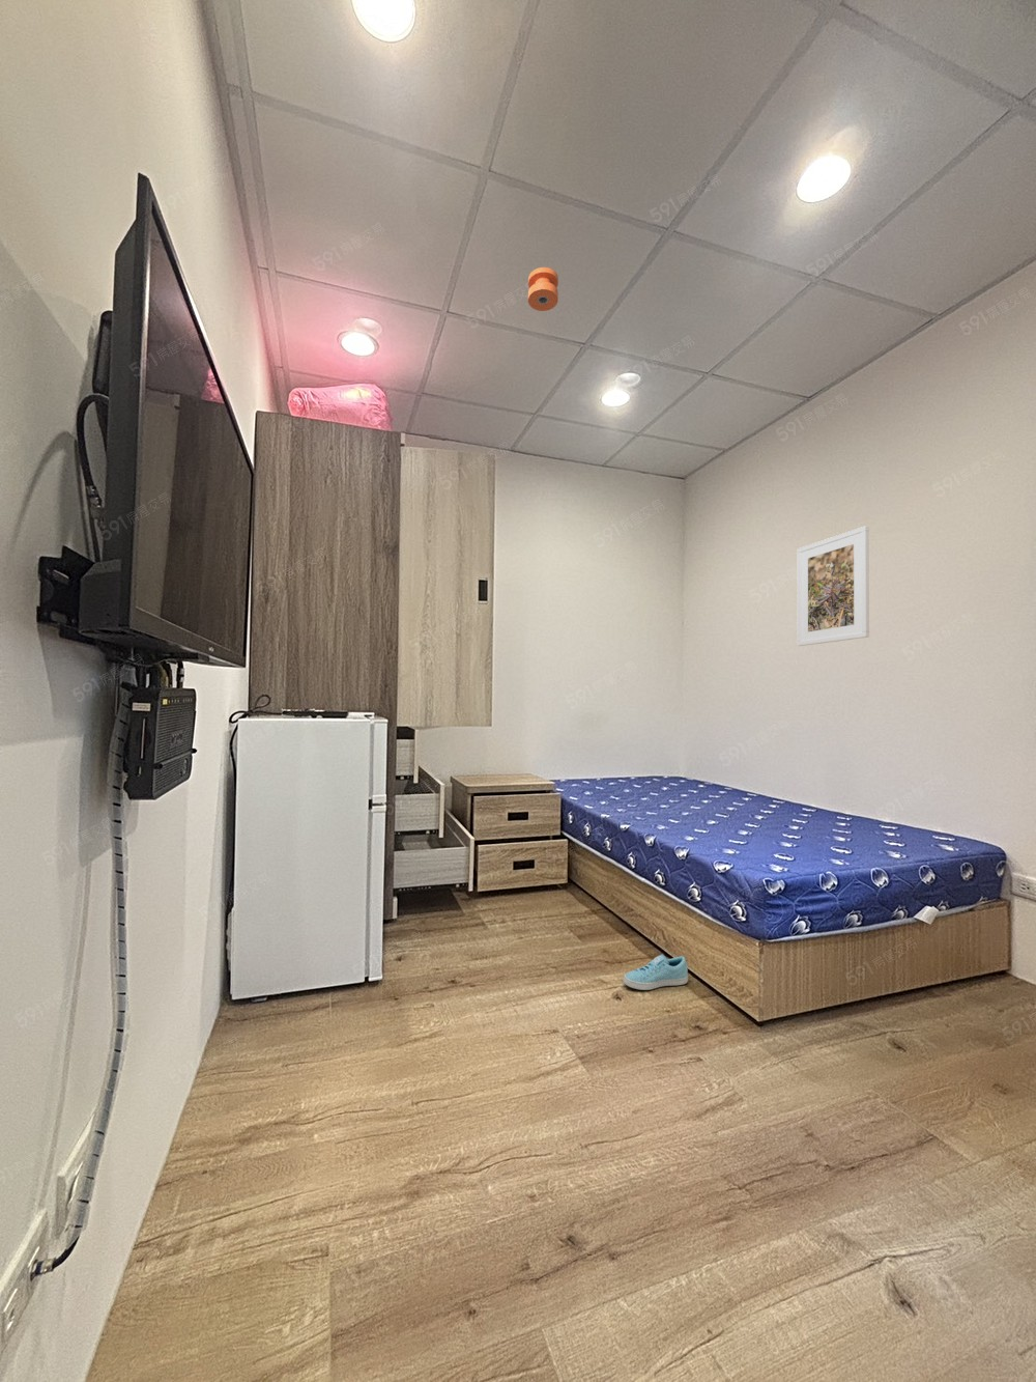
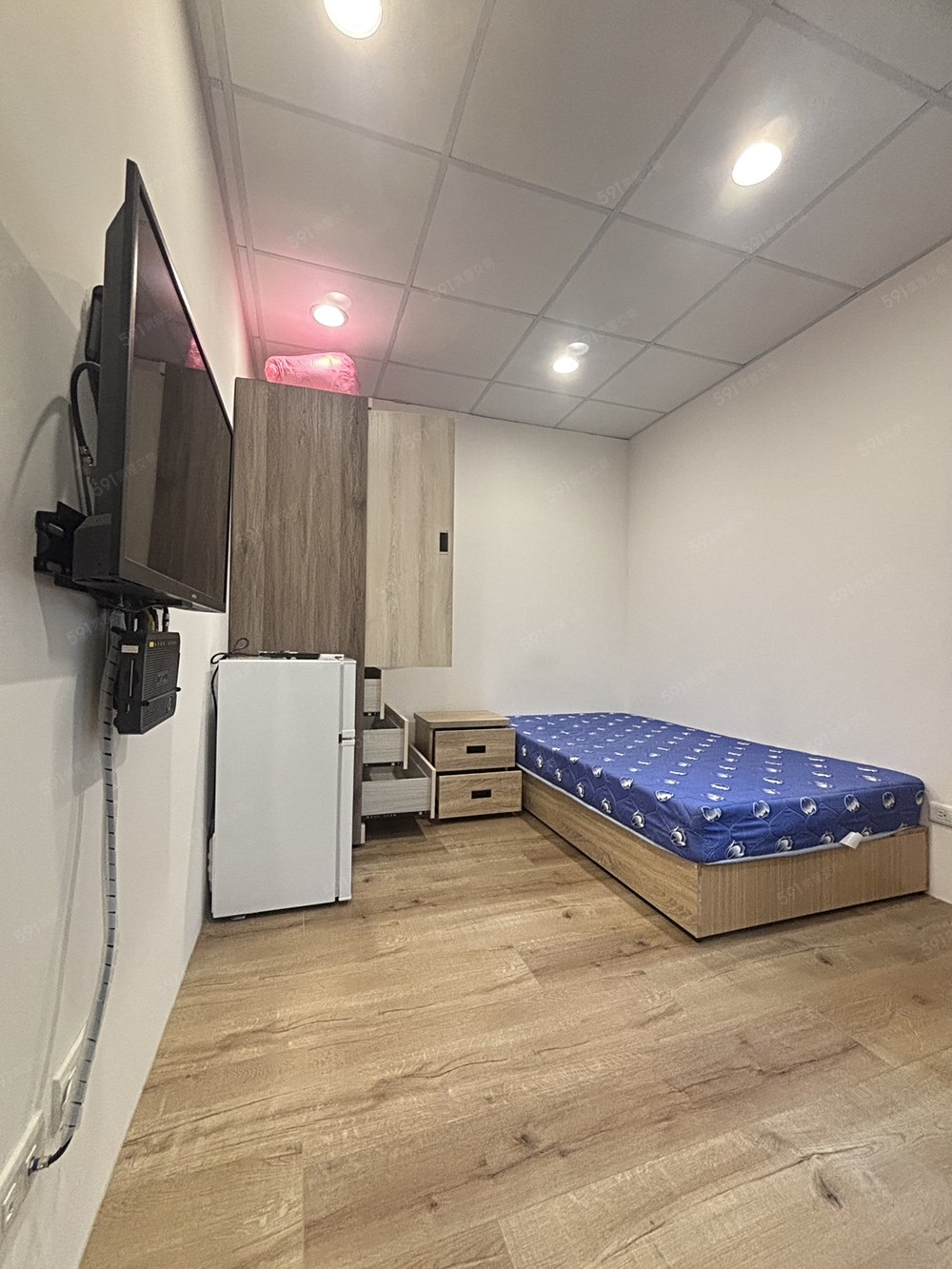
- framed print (830, 590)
- sneaker (655, 968)
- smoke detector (543, 290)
